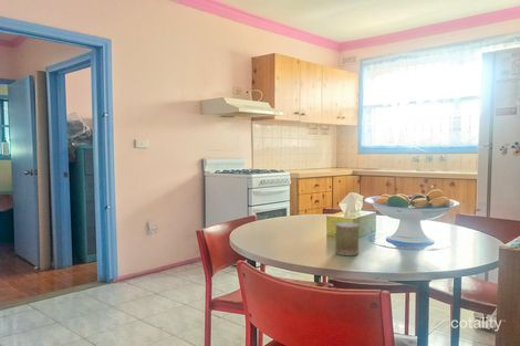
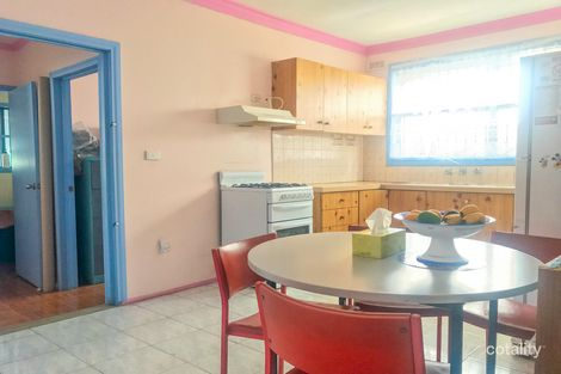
- mug (347, 238)
